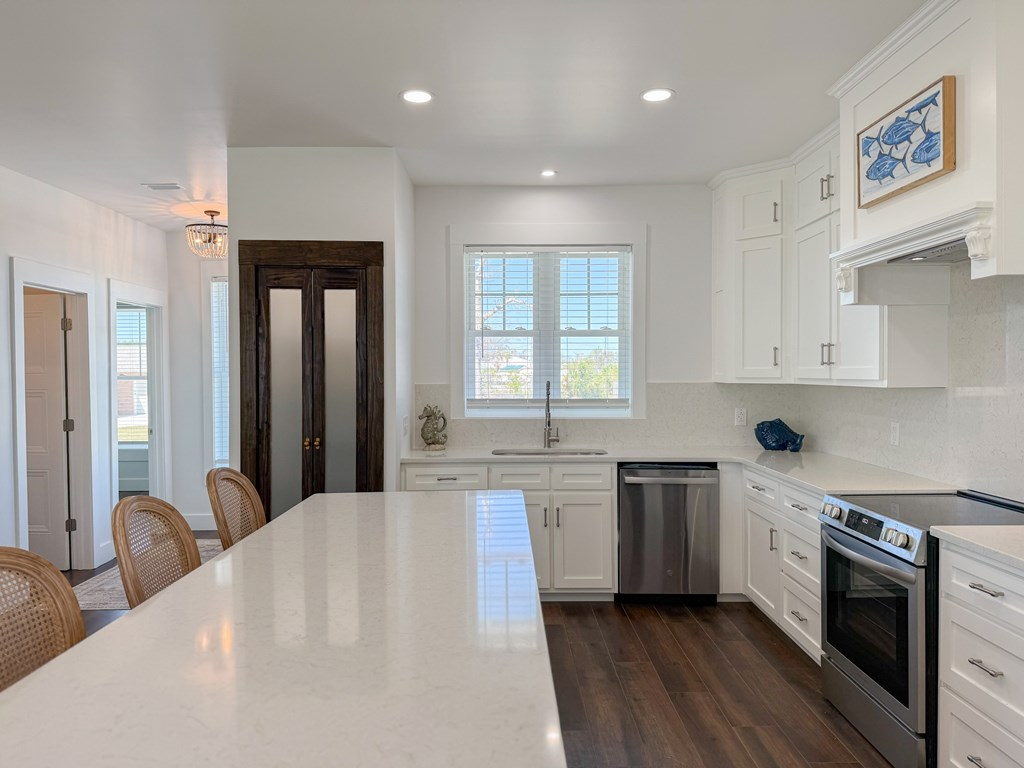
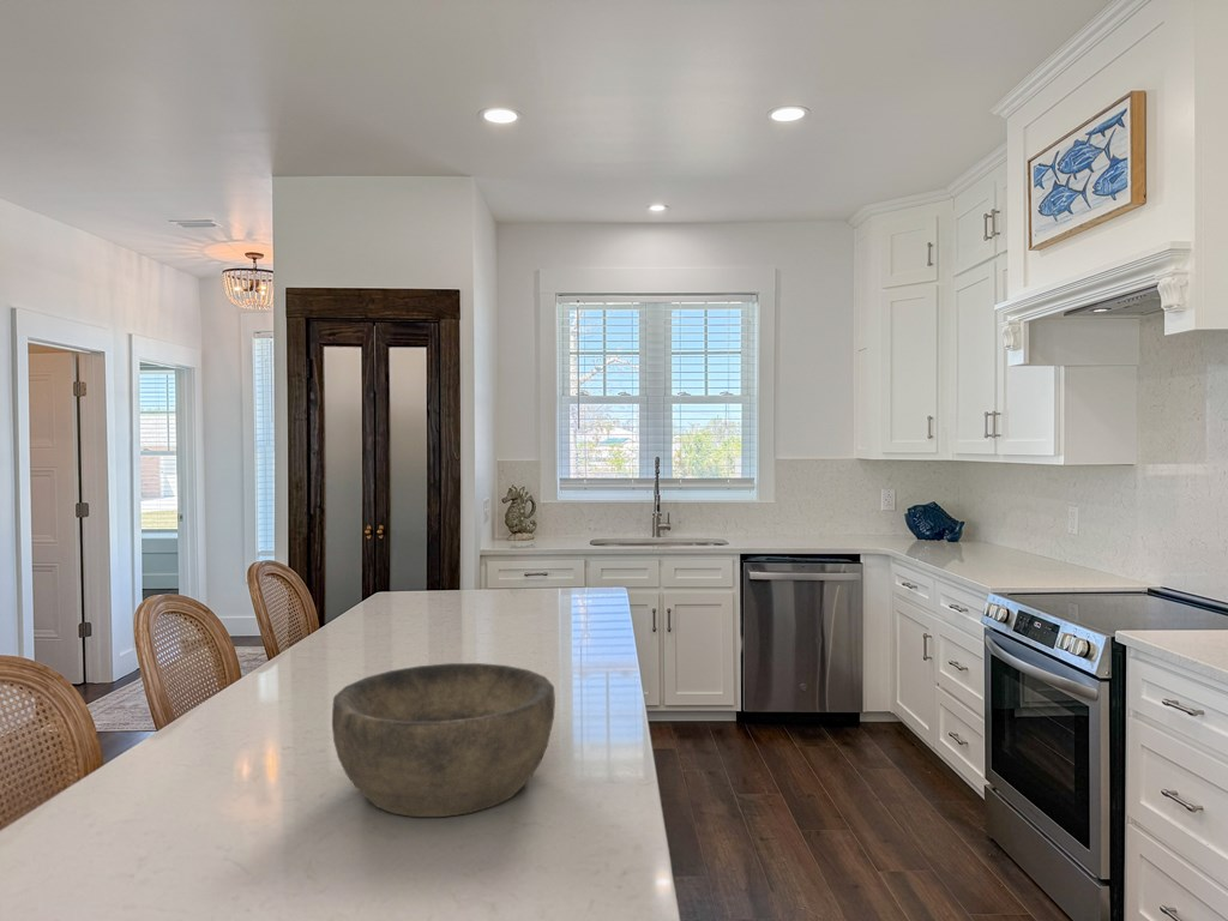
+ bowl (446, 736)
